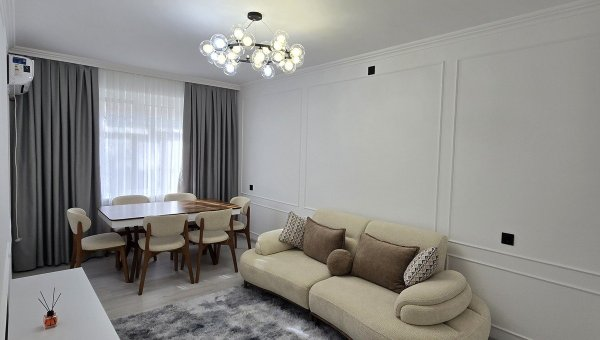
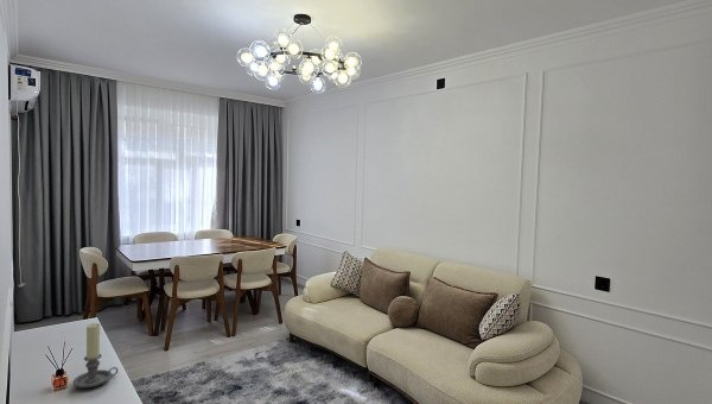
+ candle holder (96, 352)
